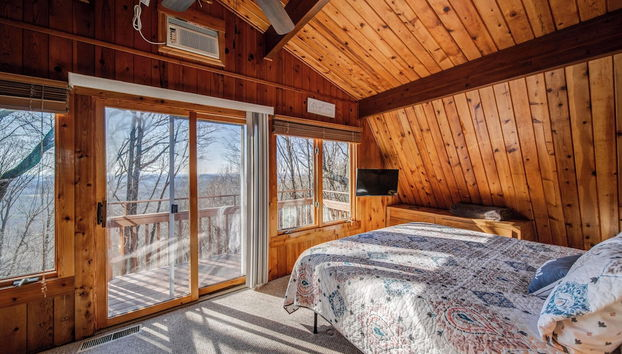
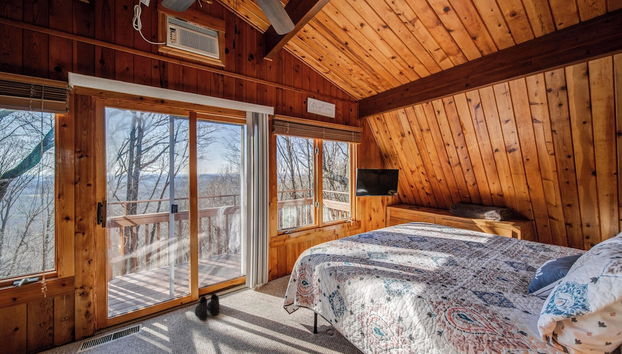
+ boots (206, 303)
